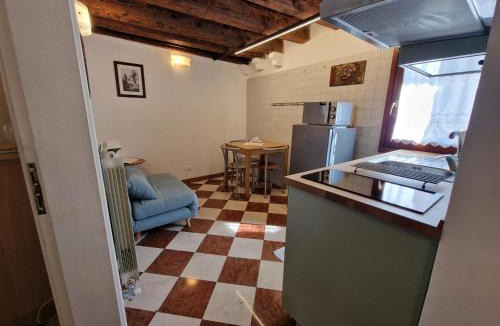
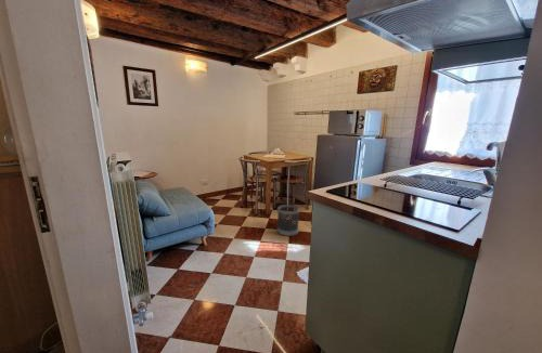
+ wastebasket (287, 219)
